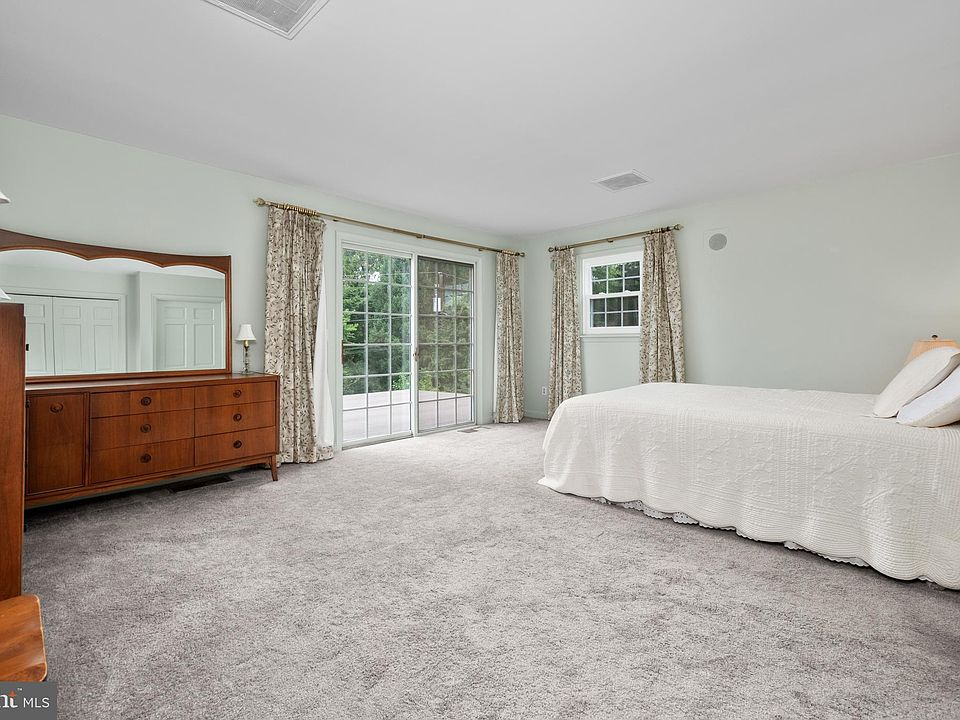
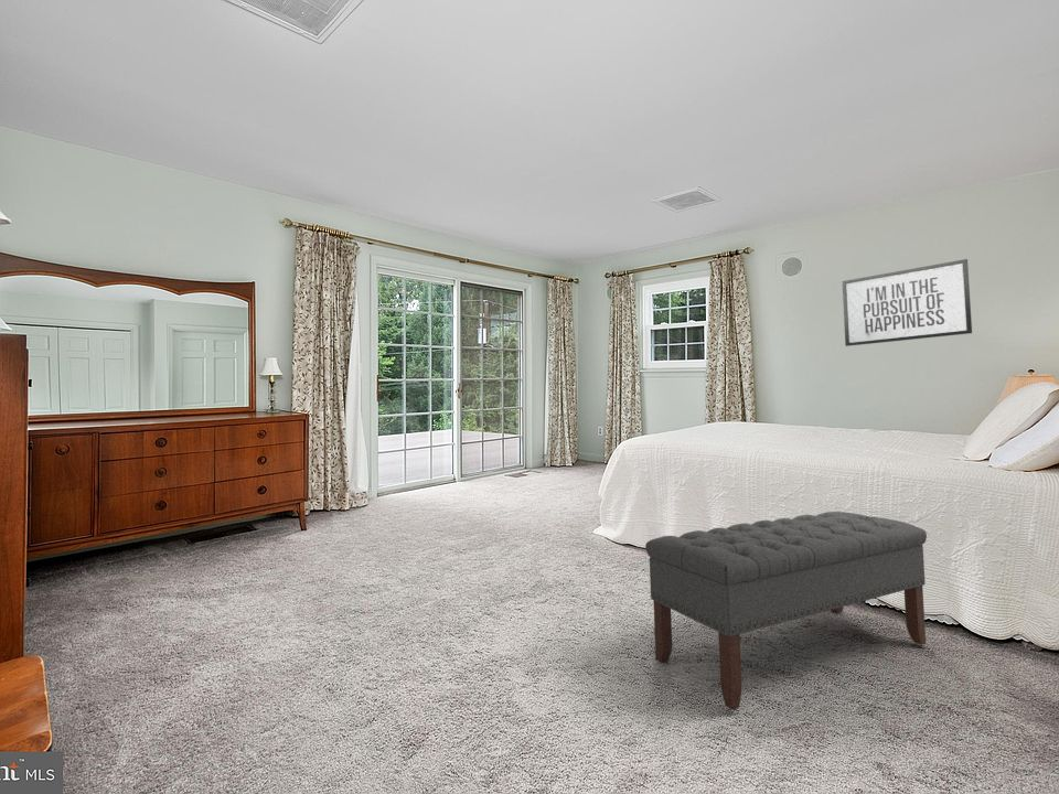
+ bench (790, 589)
+ mirror (902, 305)
